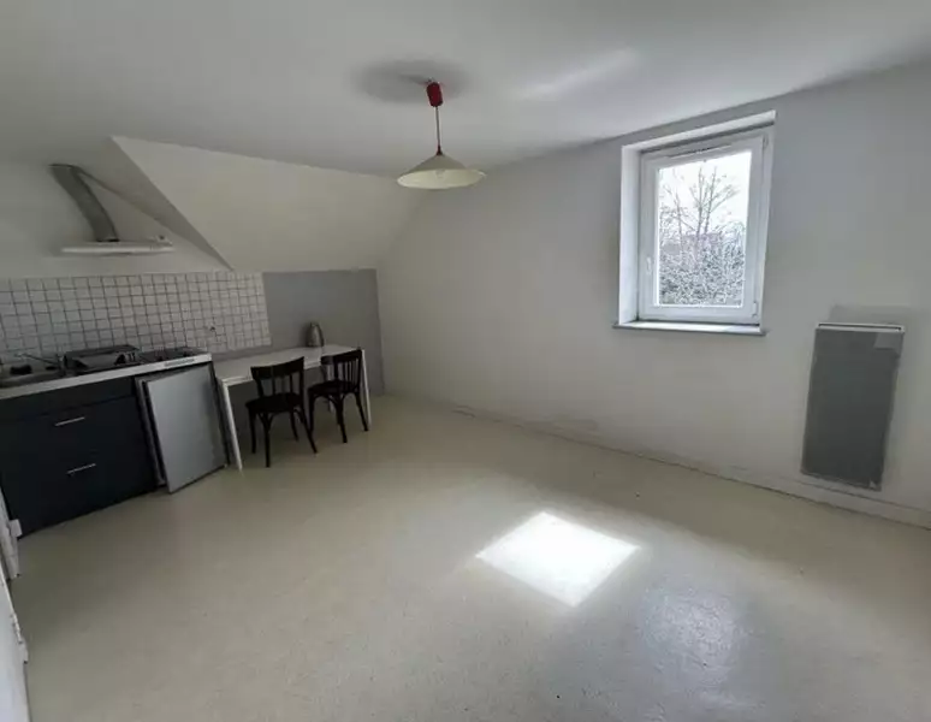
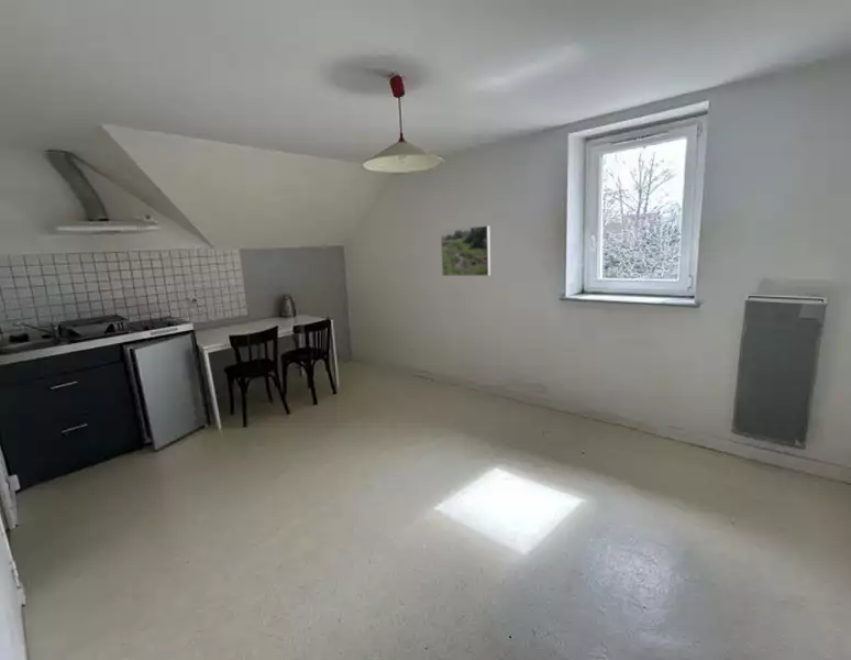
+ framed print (464, 252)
